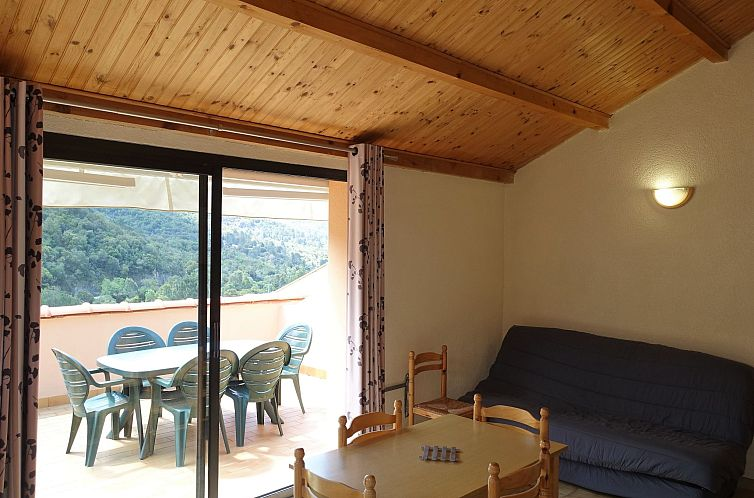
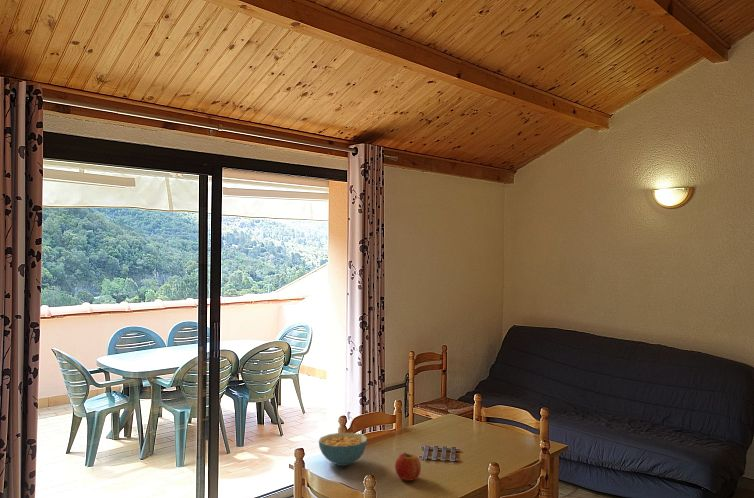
+ cereal bowl (343, 451)
+ fruit (408, 465)
